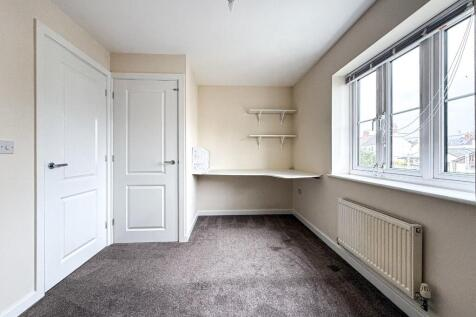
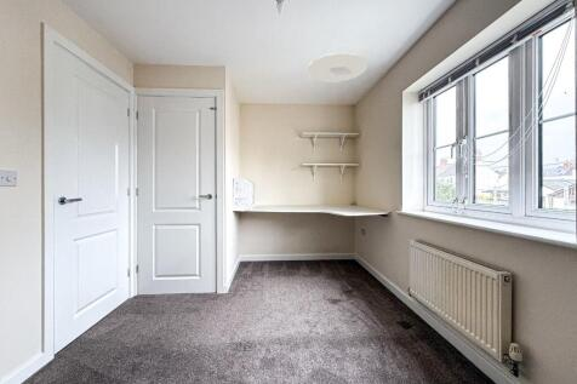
+ ceiling light (336, 65)
